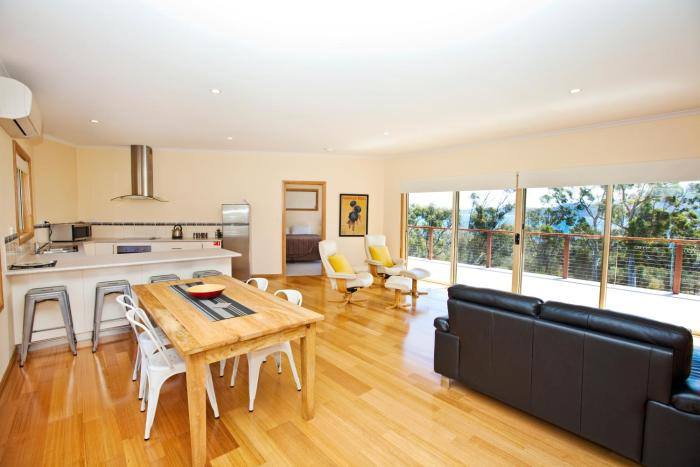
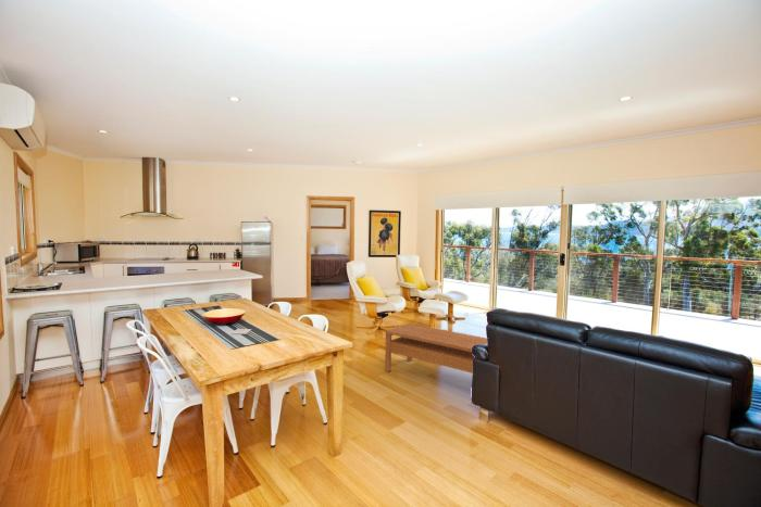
+ coffee table (447, 357)
